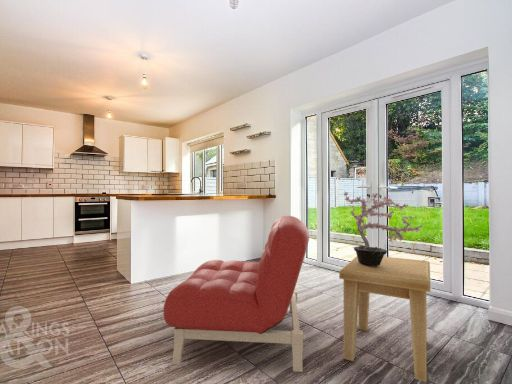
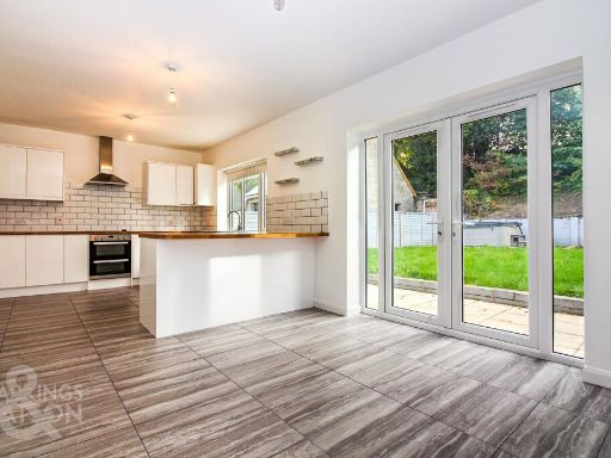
- potted plant (382, 227)
- armchair (243, 274)
- side table (391, 296)
